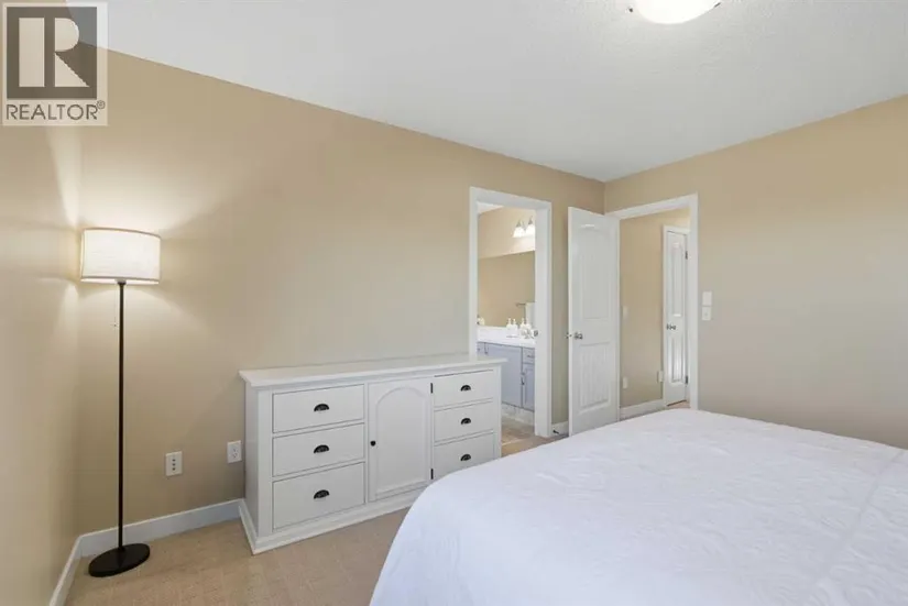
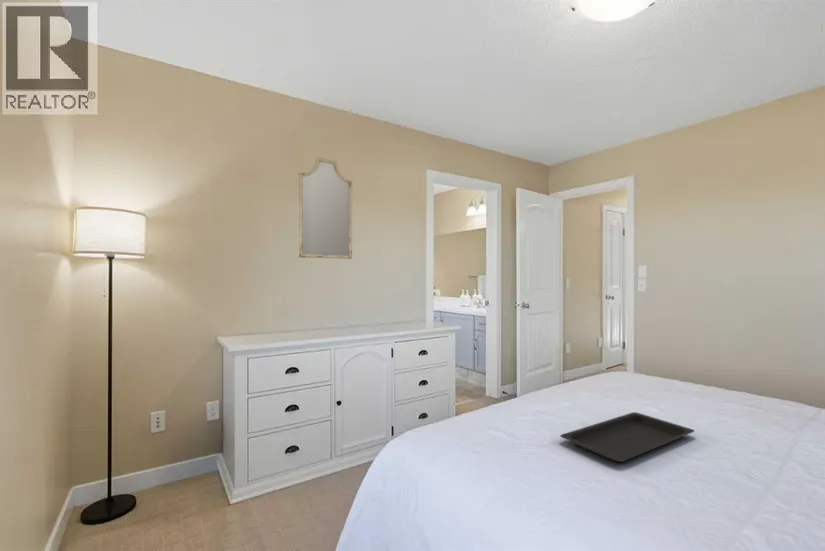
+ home mirror (326, 208)
+ serving tray (628, 436)
